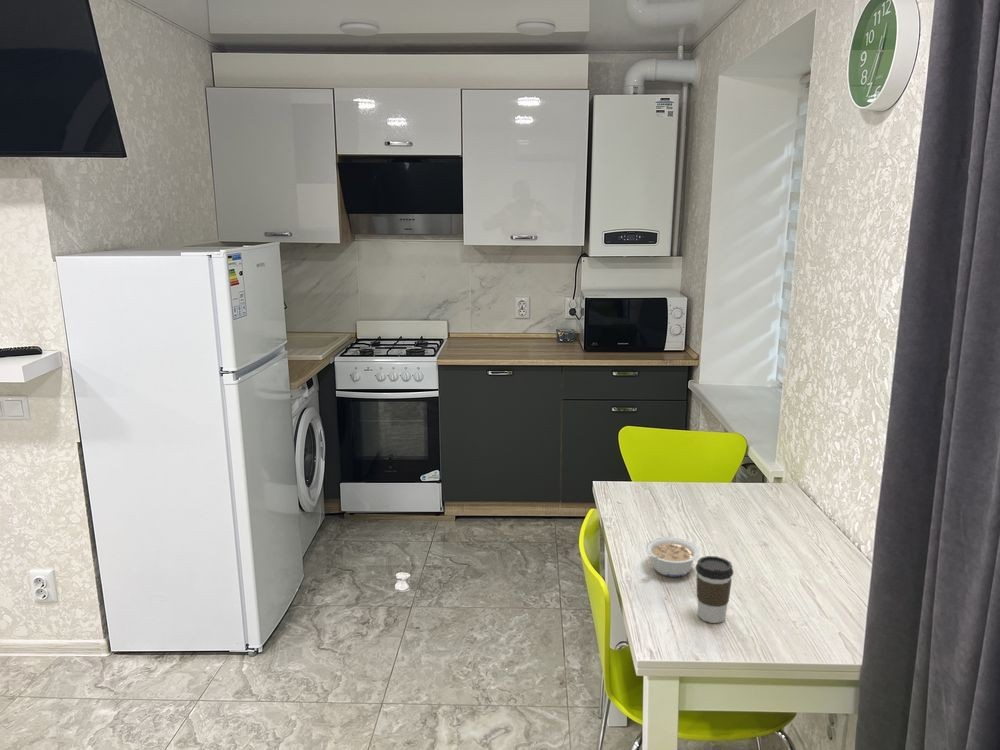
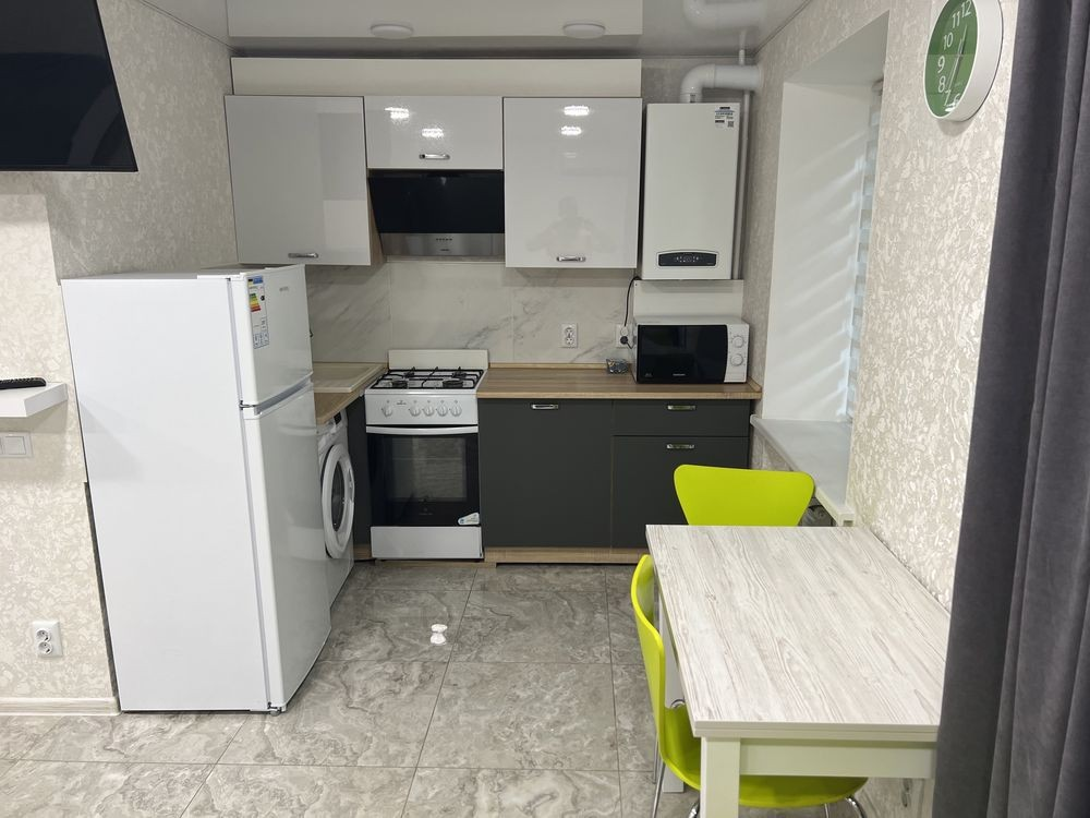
- coffee cup (713, 589)
- legume (672, 557)
